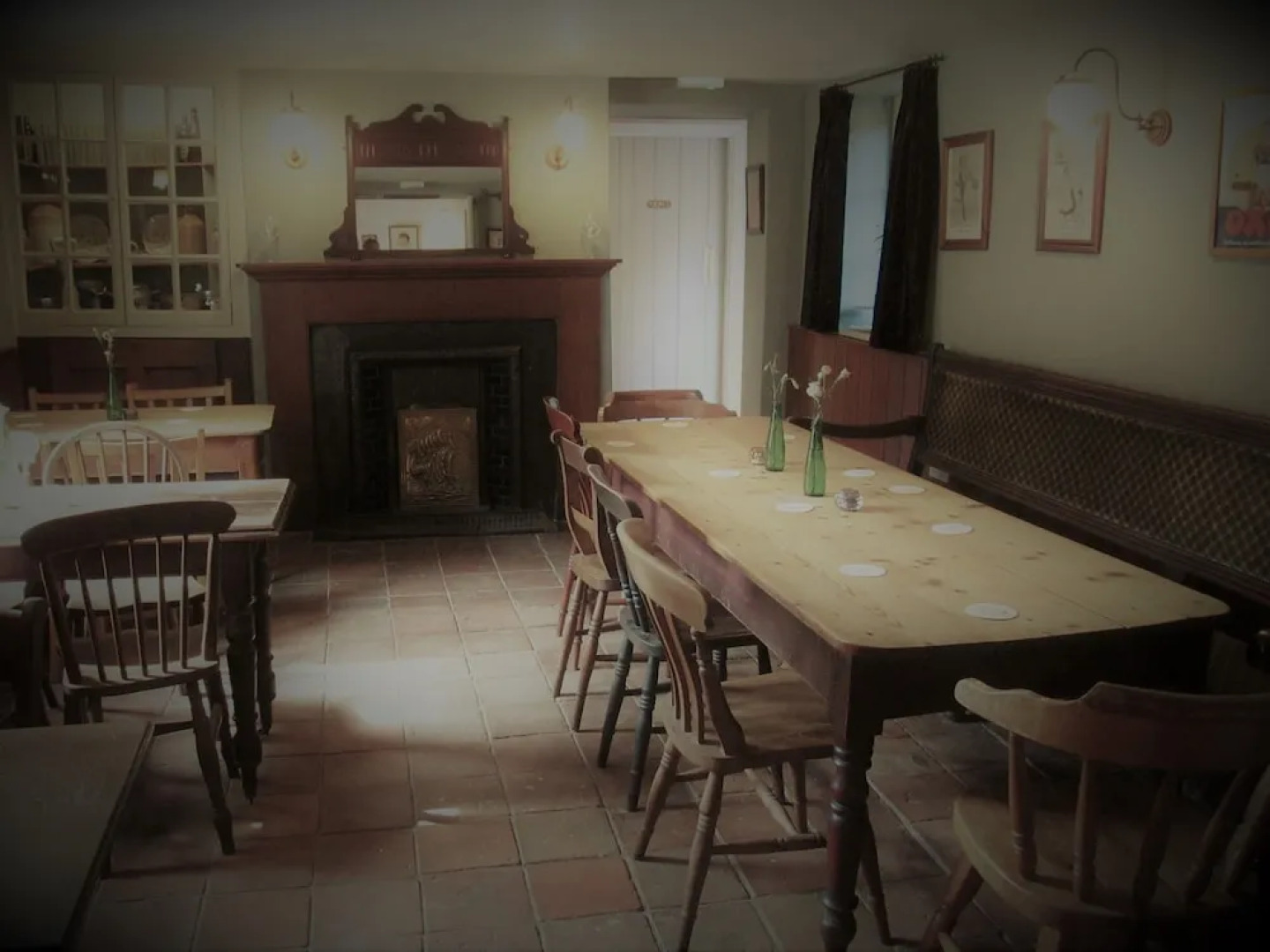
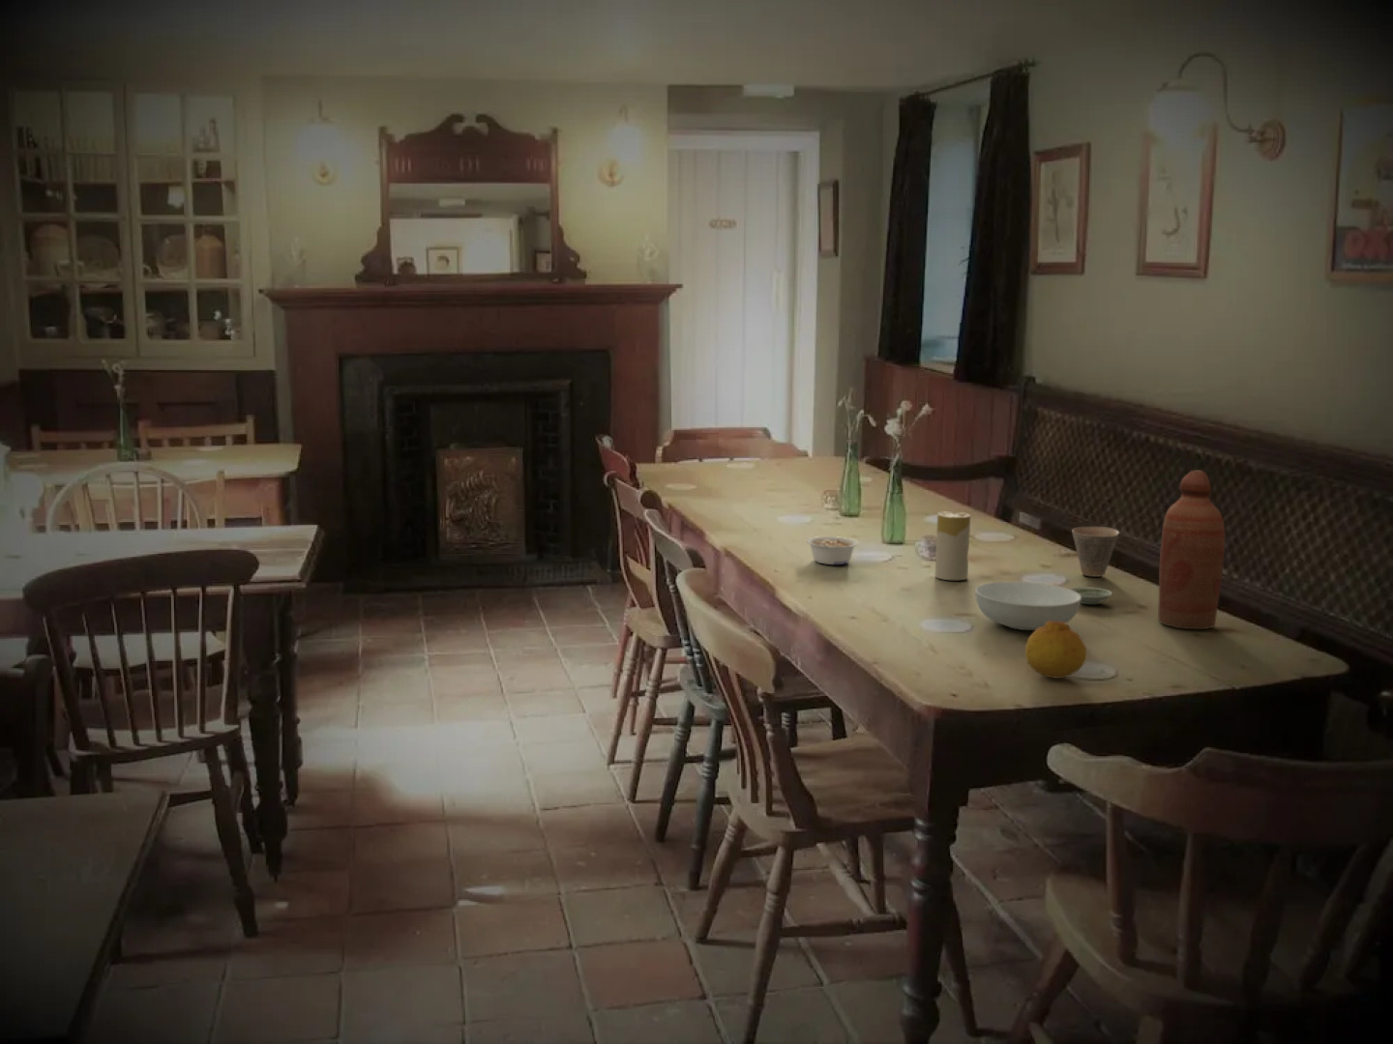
+ legume (831, 549)
+ cup (1094, 552)
+ saucer (1088, 597)
+ candle (952, 545)
+ bottle (1192, 547)
+ serving bowl (1027, 608)
+ fruit (1055, 648)
